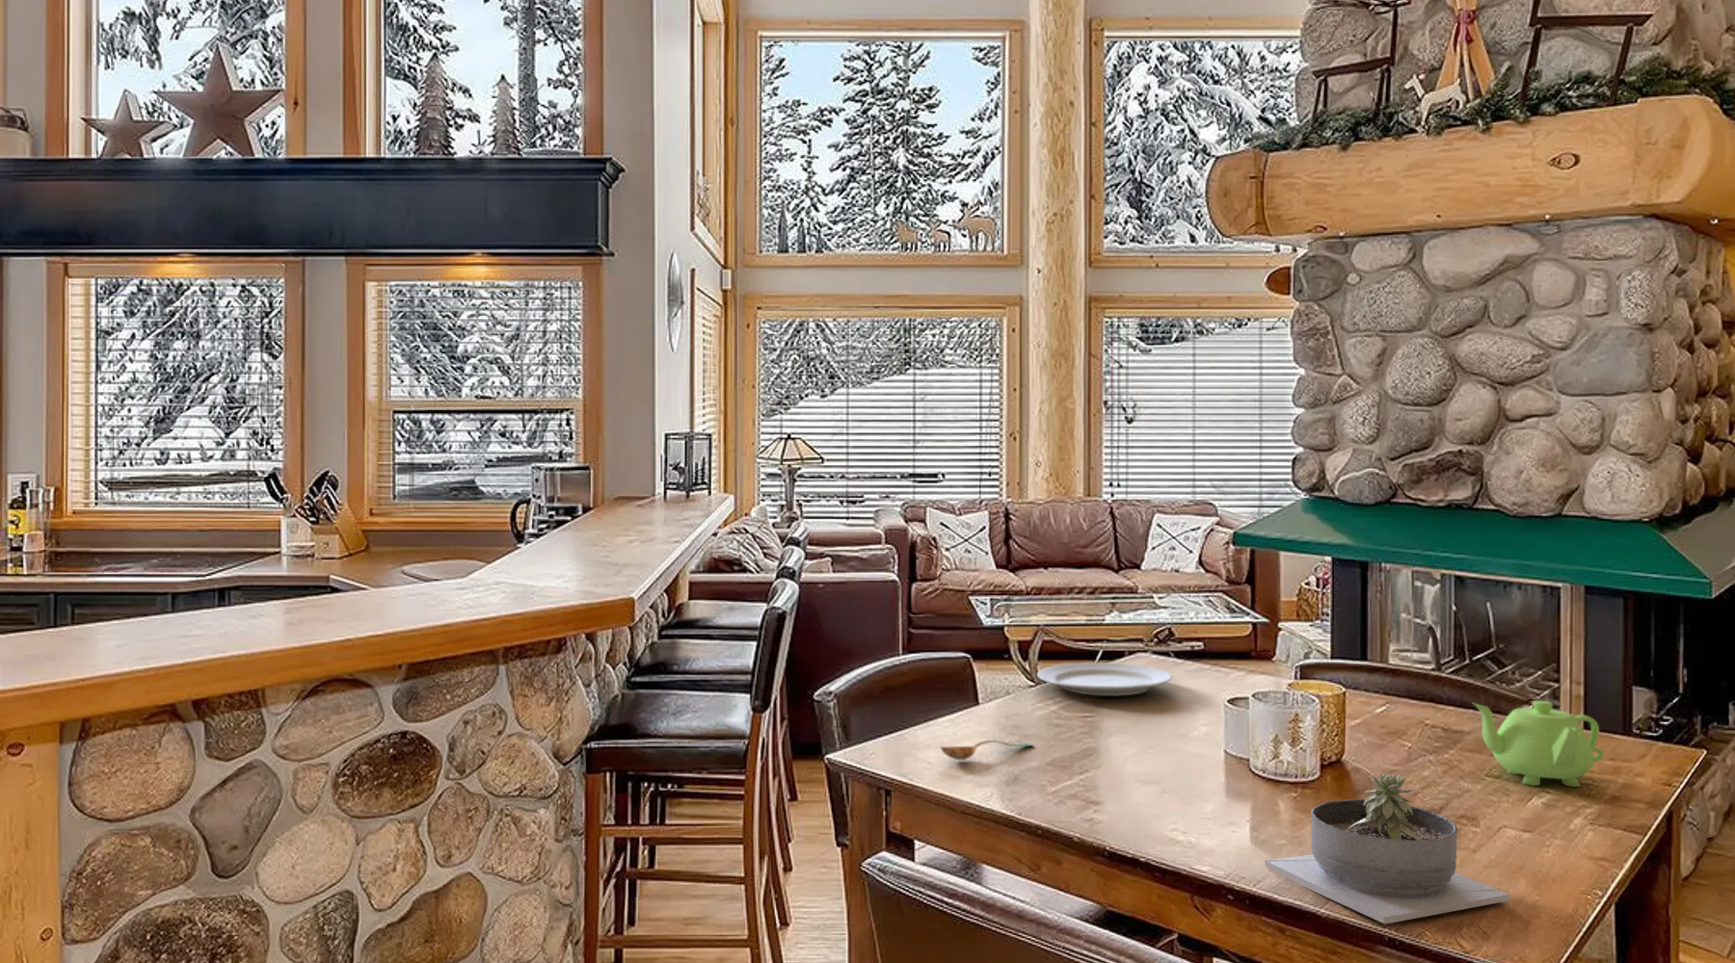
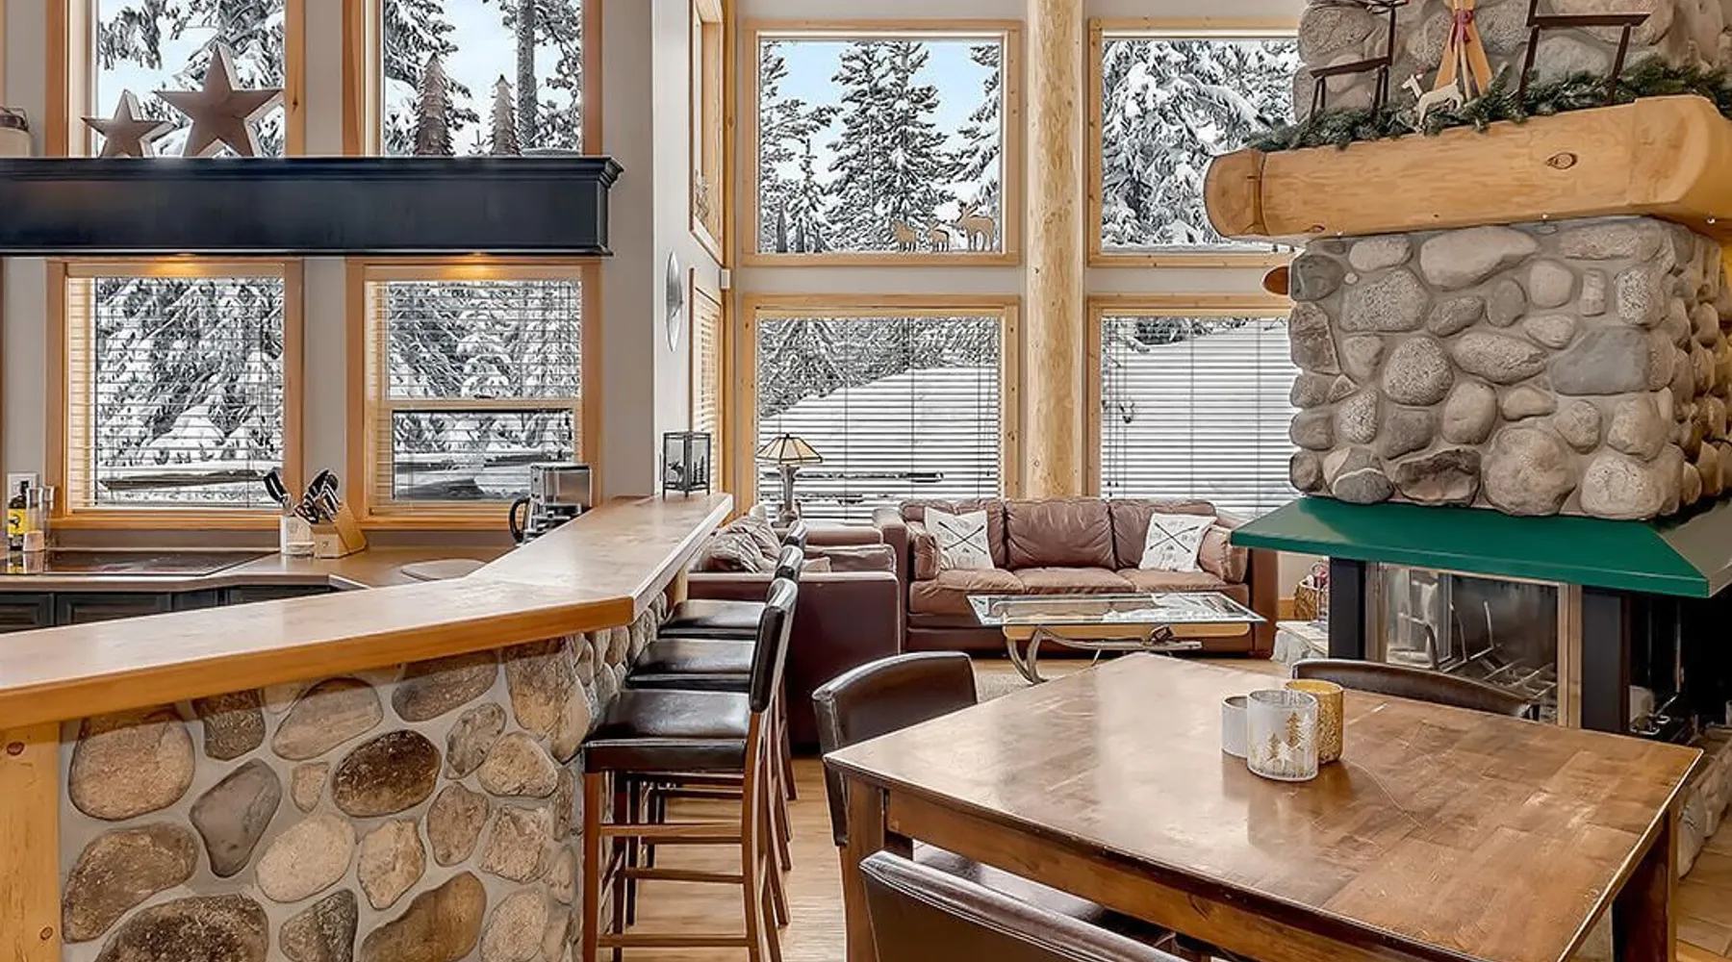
- soupspoon (987, 742)
- succulent planter (1383, 827)
- teapot (1540, 741)
- chinaware (1104, 680)
